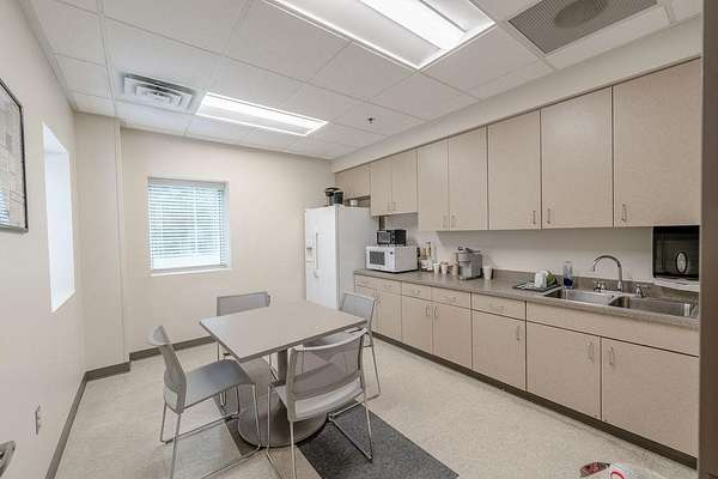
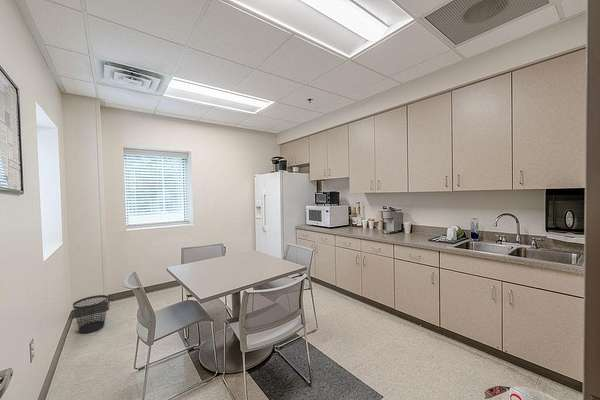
+ wastebasket (91, 314)
